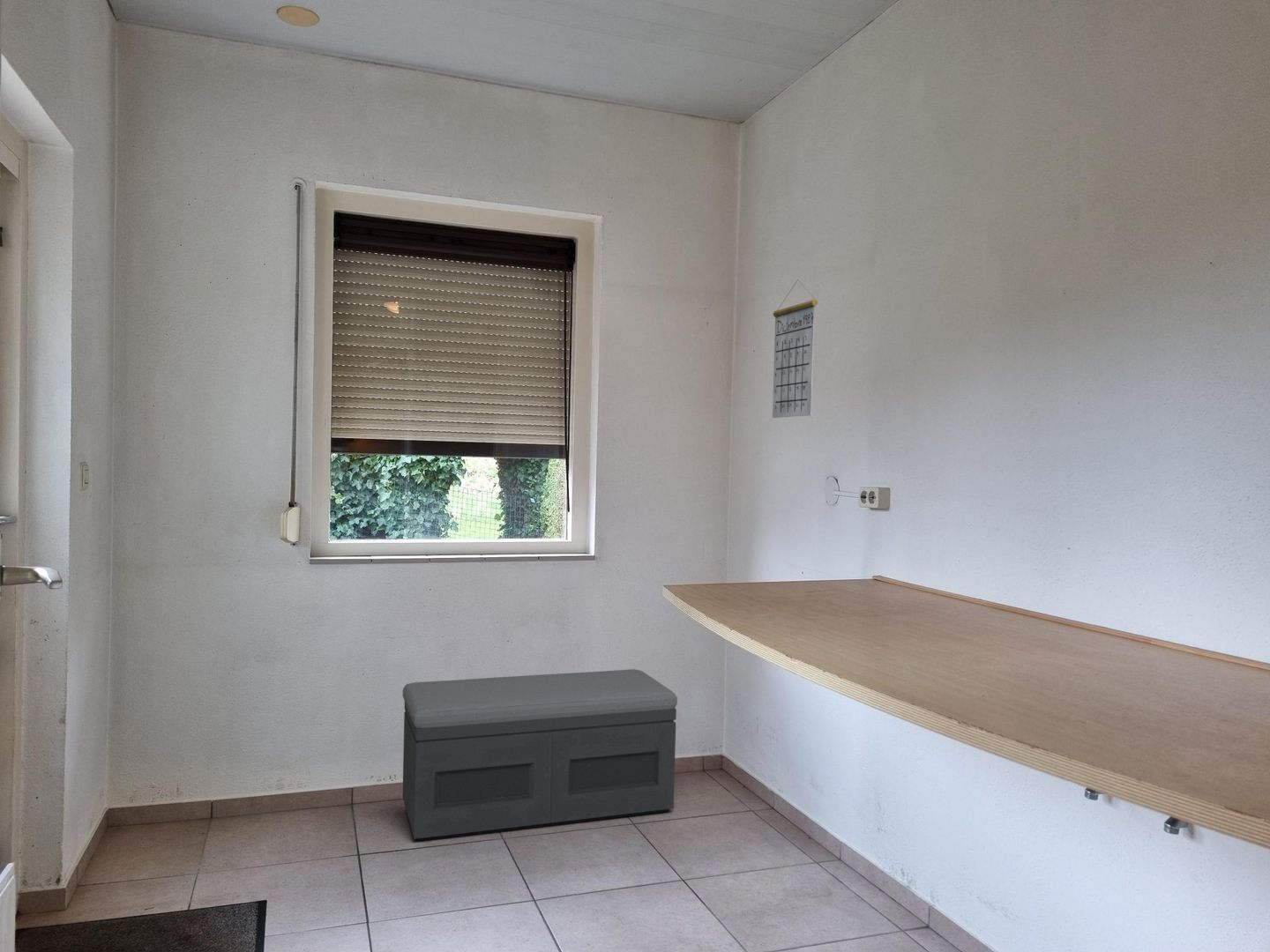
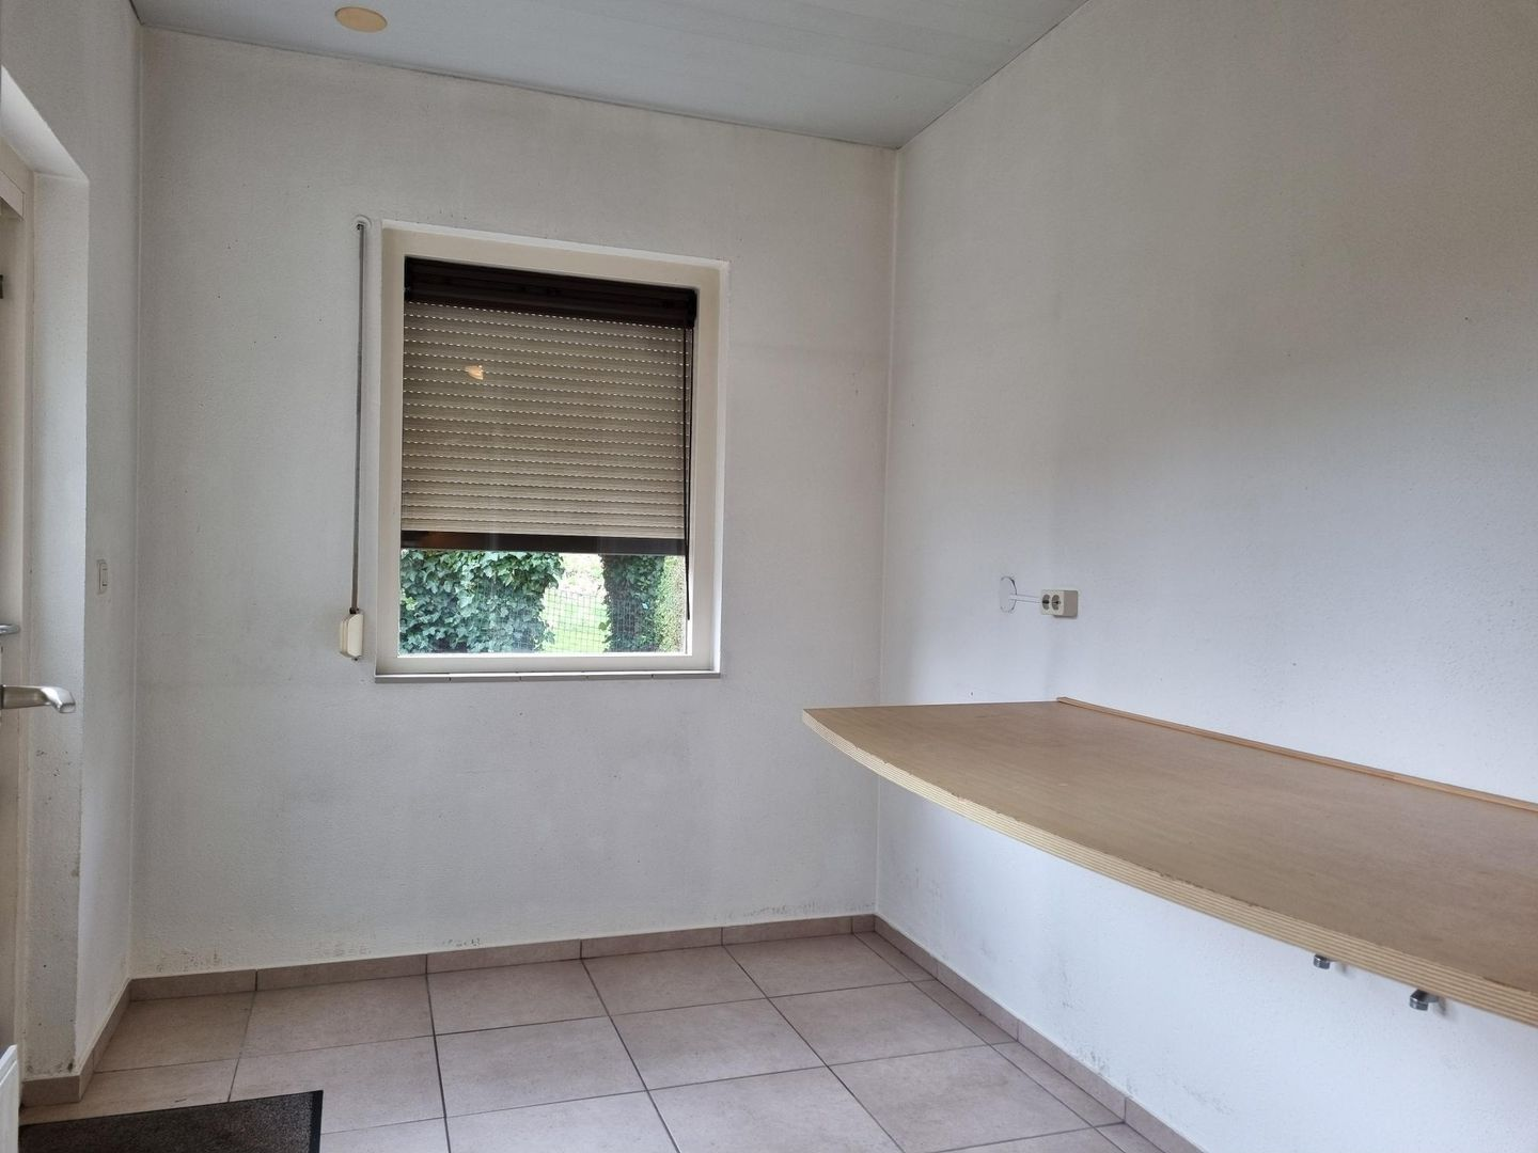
- storage bench (538, 746)
- calendar (793, 347)
